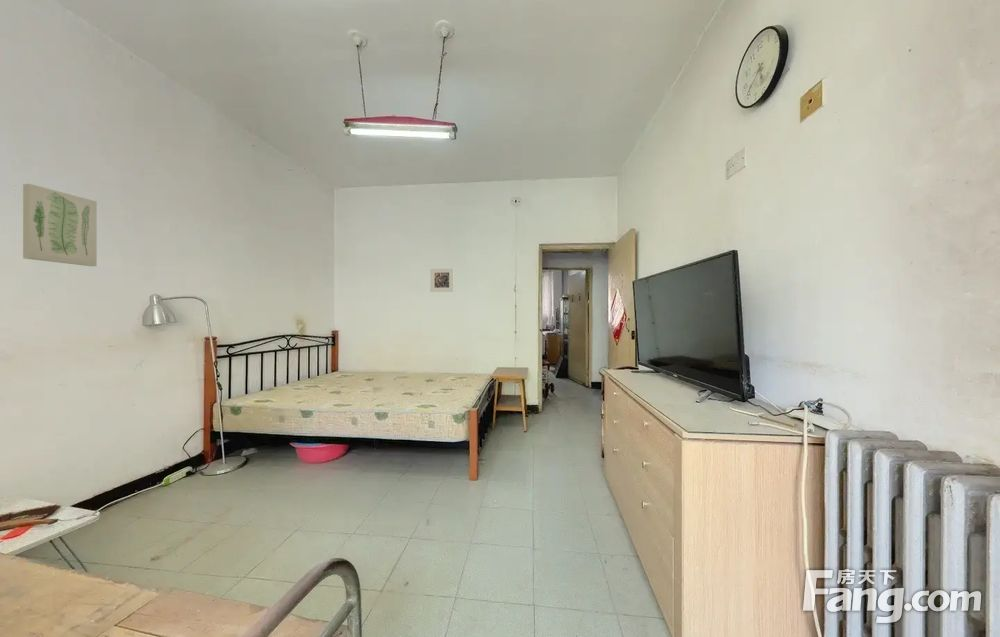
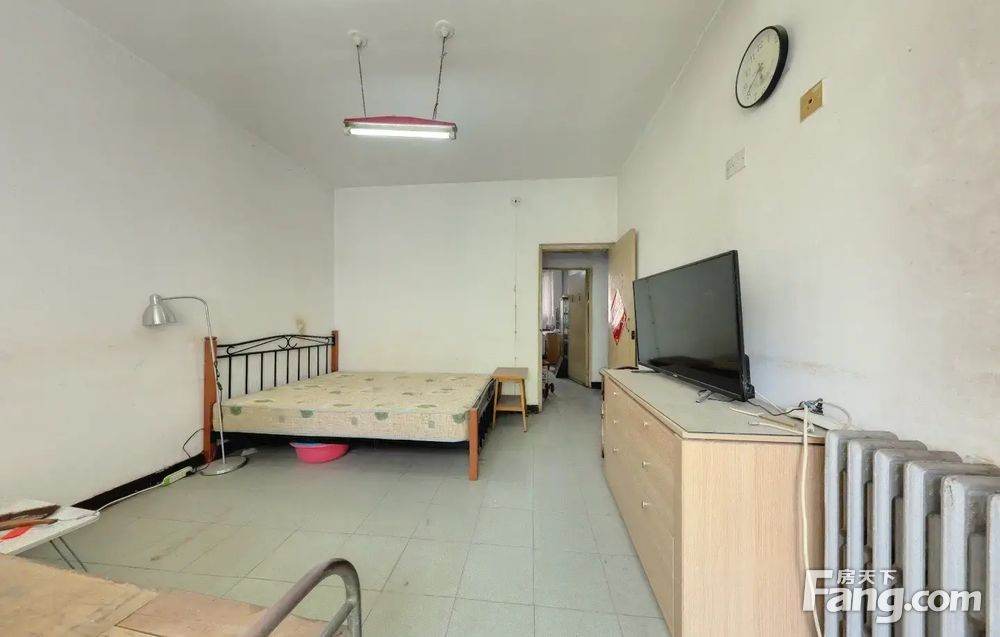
- wall art (62, 227)
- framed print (441, 280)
